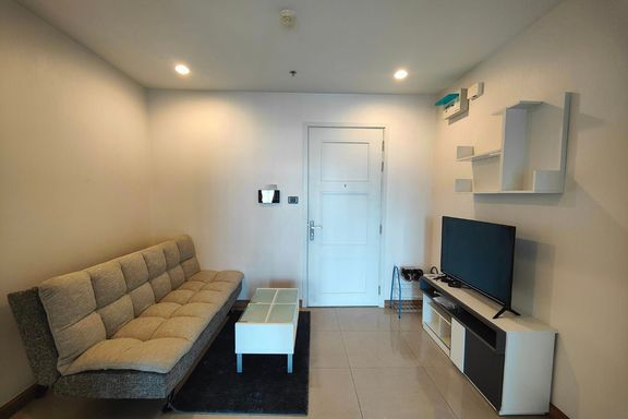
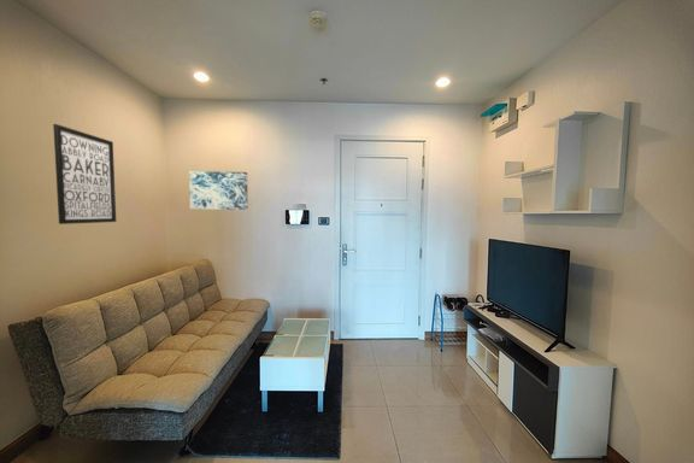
+ wall art (88, 178)
+ wall art (218, 191)
